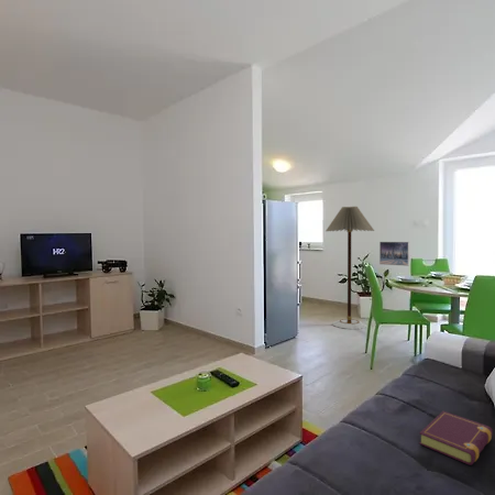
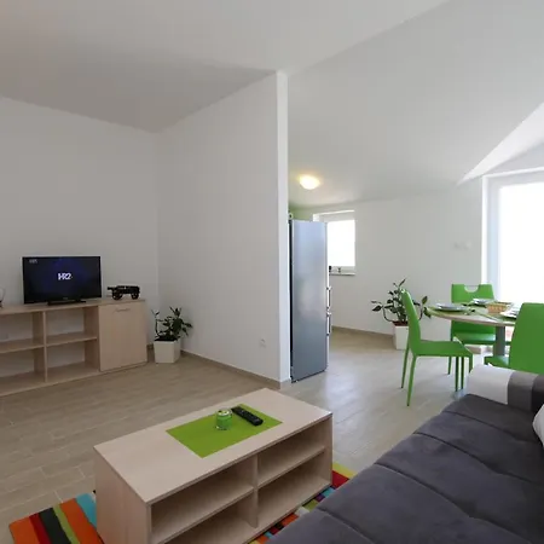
- book (457, 435)
- floor lamp (349, 265)
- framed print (394, 253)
